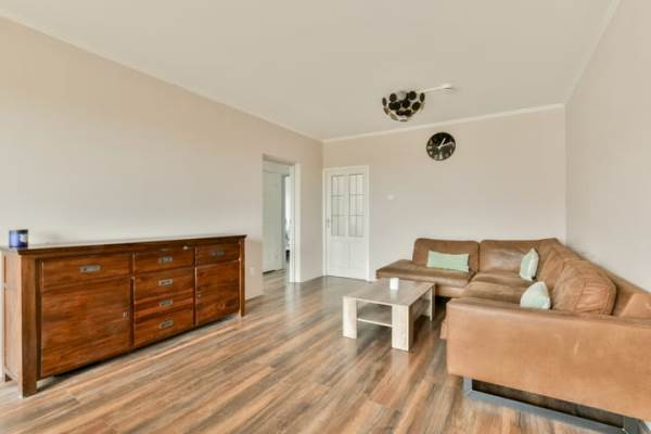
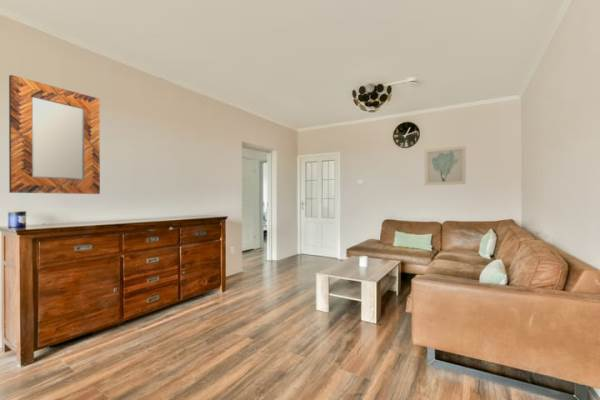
+ home mirror (59, 140)
+ wall art (444, 166)
